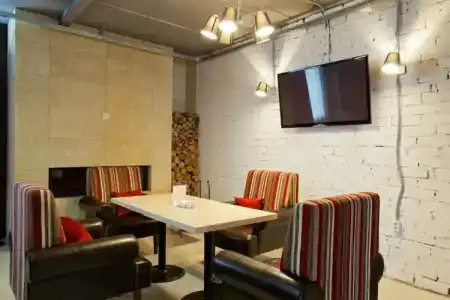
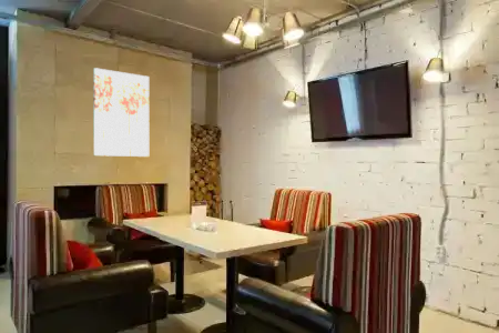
+ wall art (122, 114)
